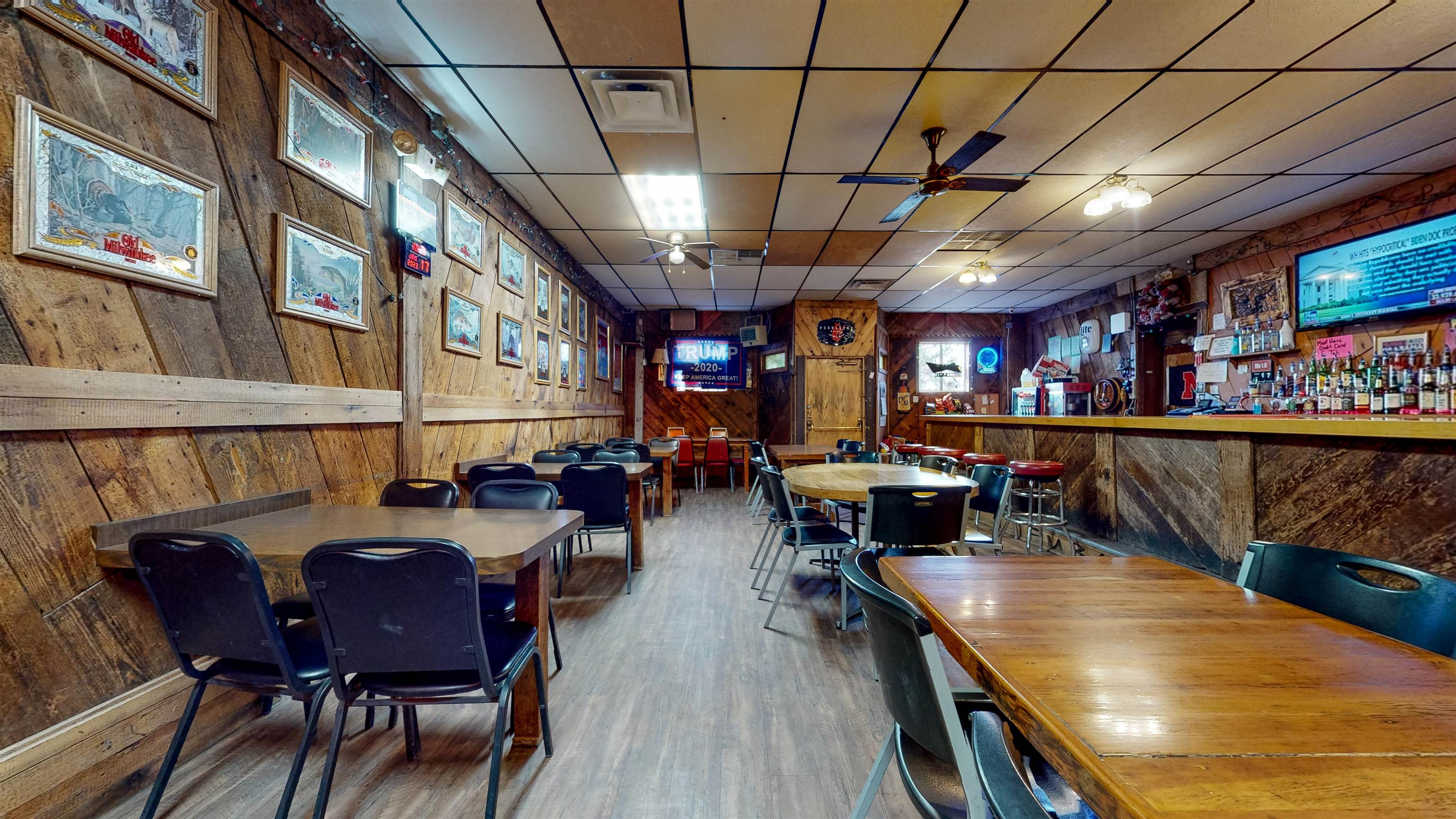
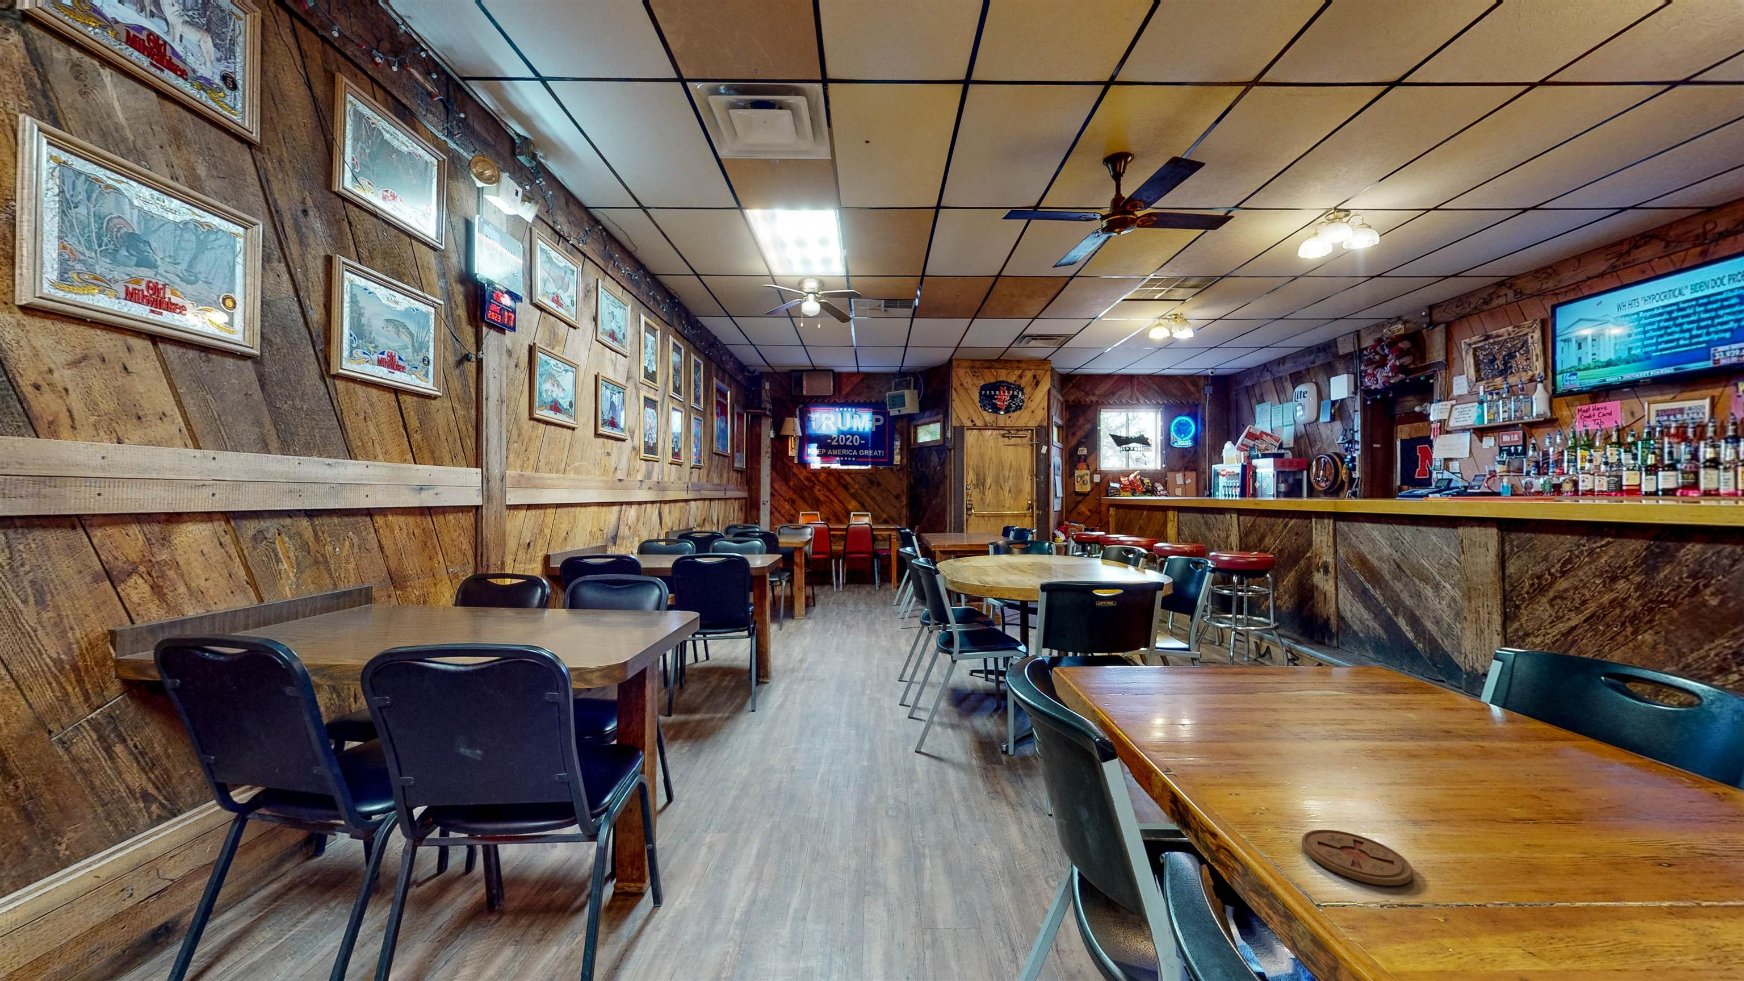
+ coaster (1355, 855)
